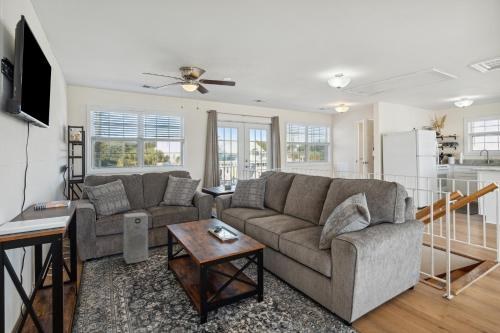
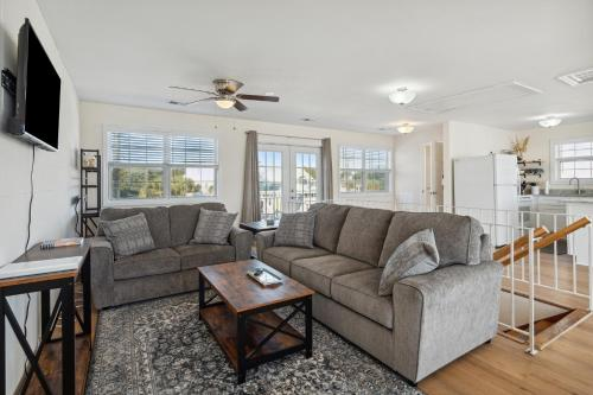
- air purifier (135, 236)
